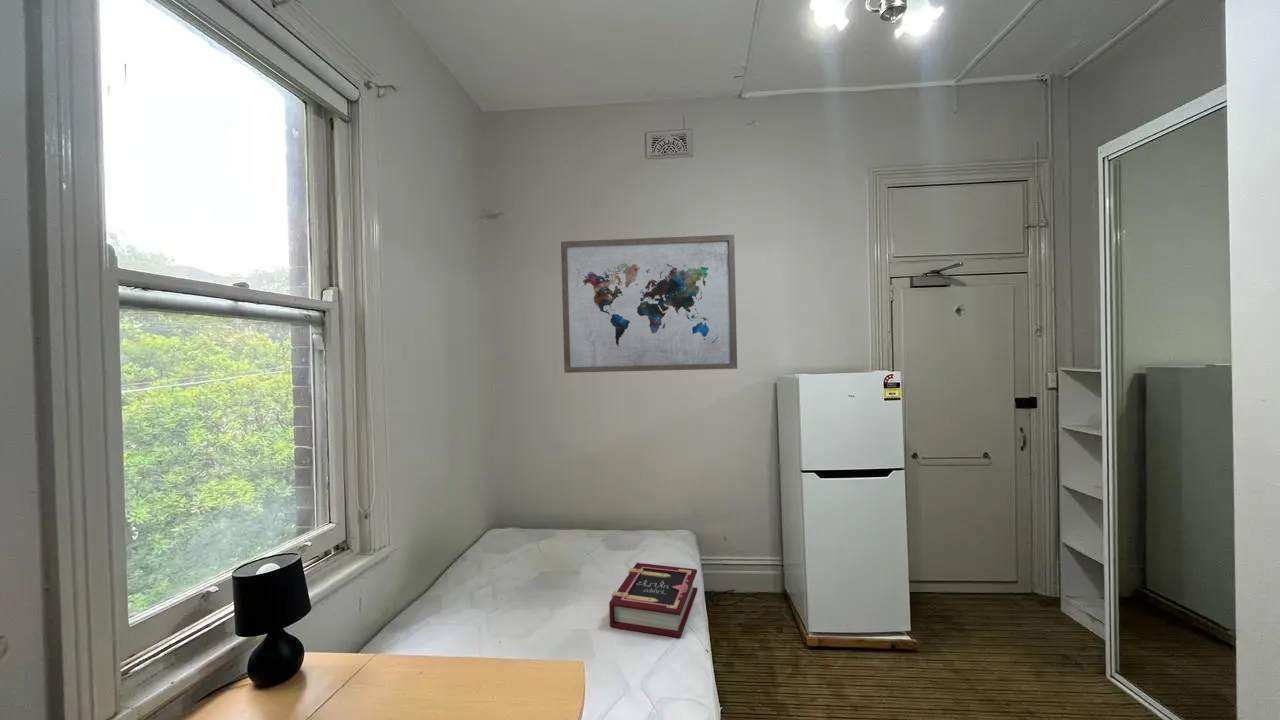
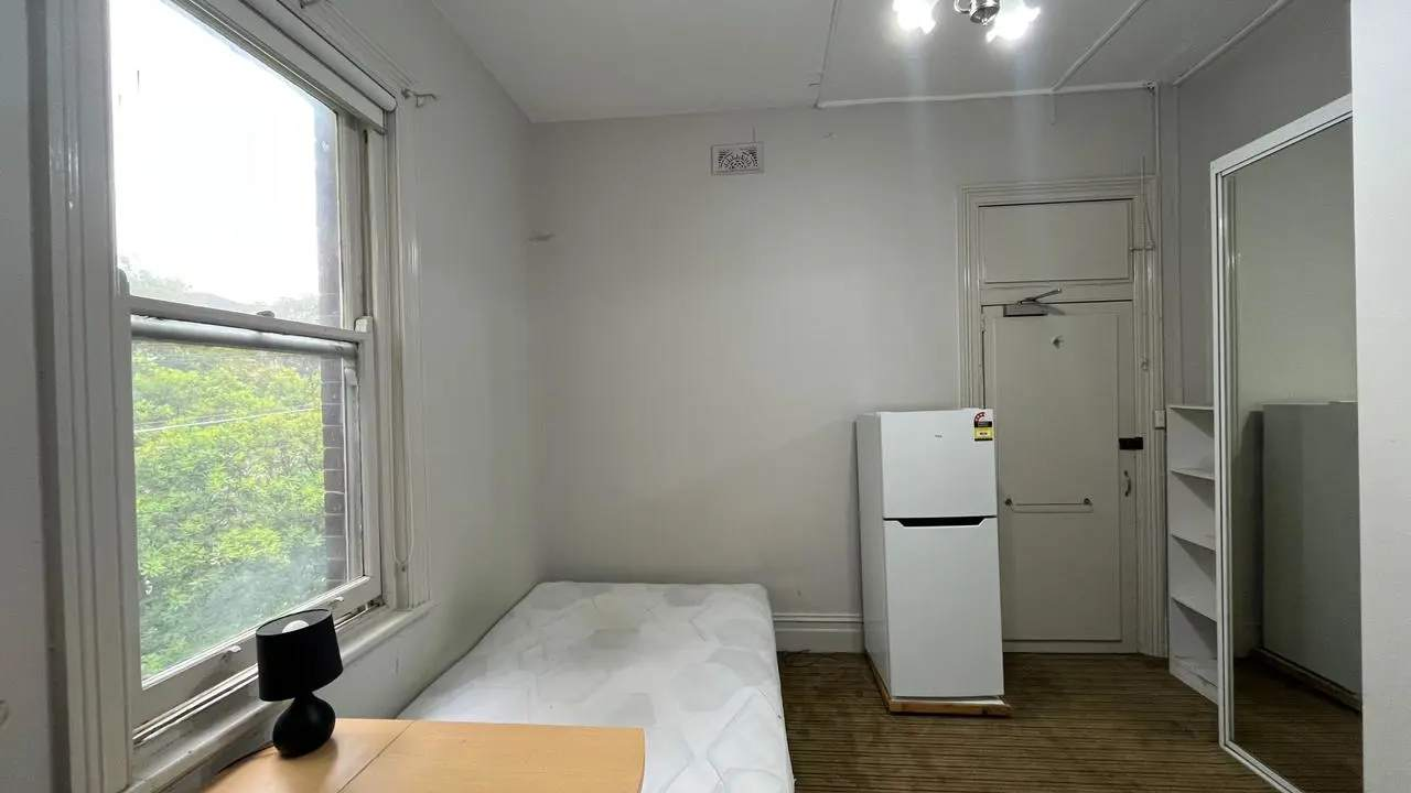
- wall art (648, 304)
- book (655, 594)
